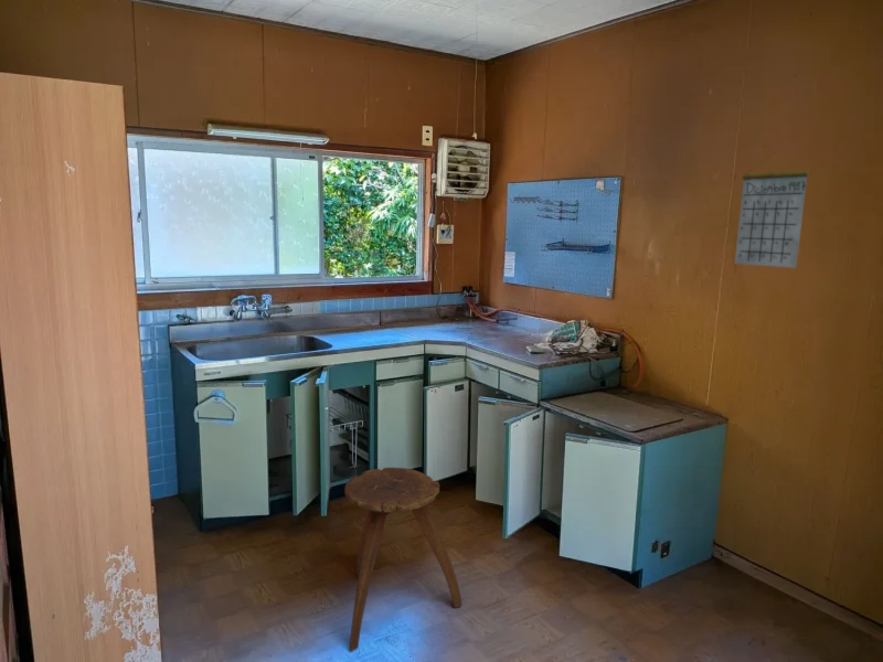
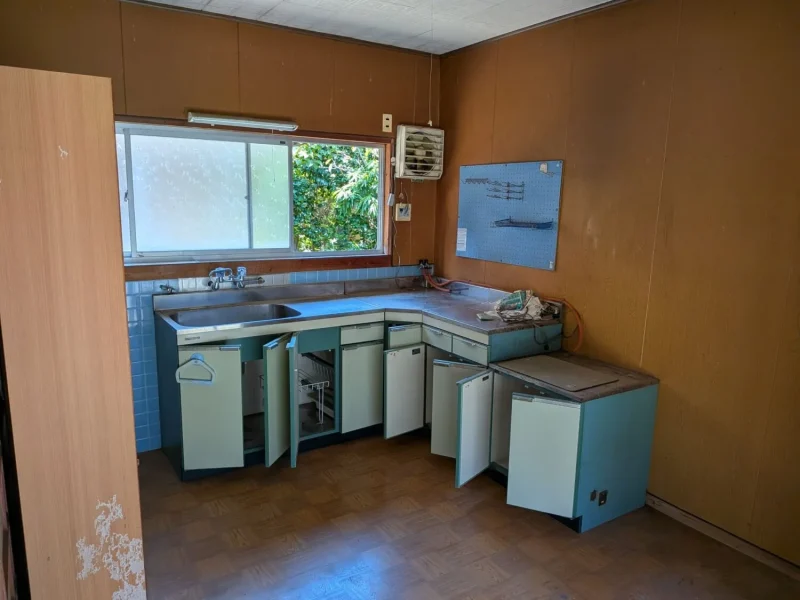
- calendar (770, 207)
- stool (377, 549)
